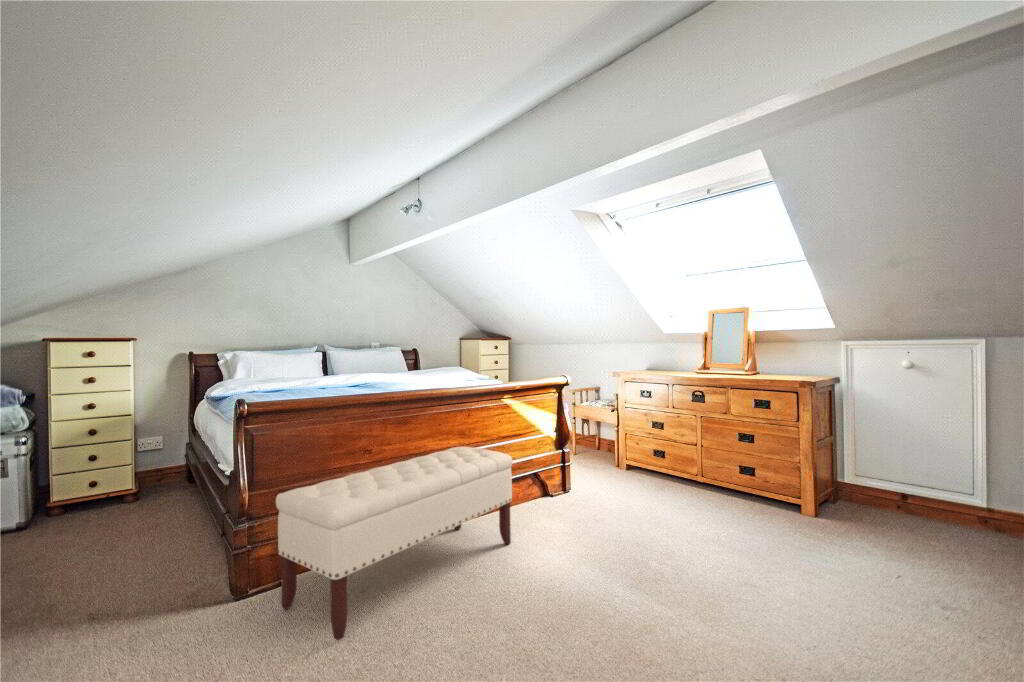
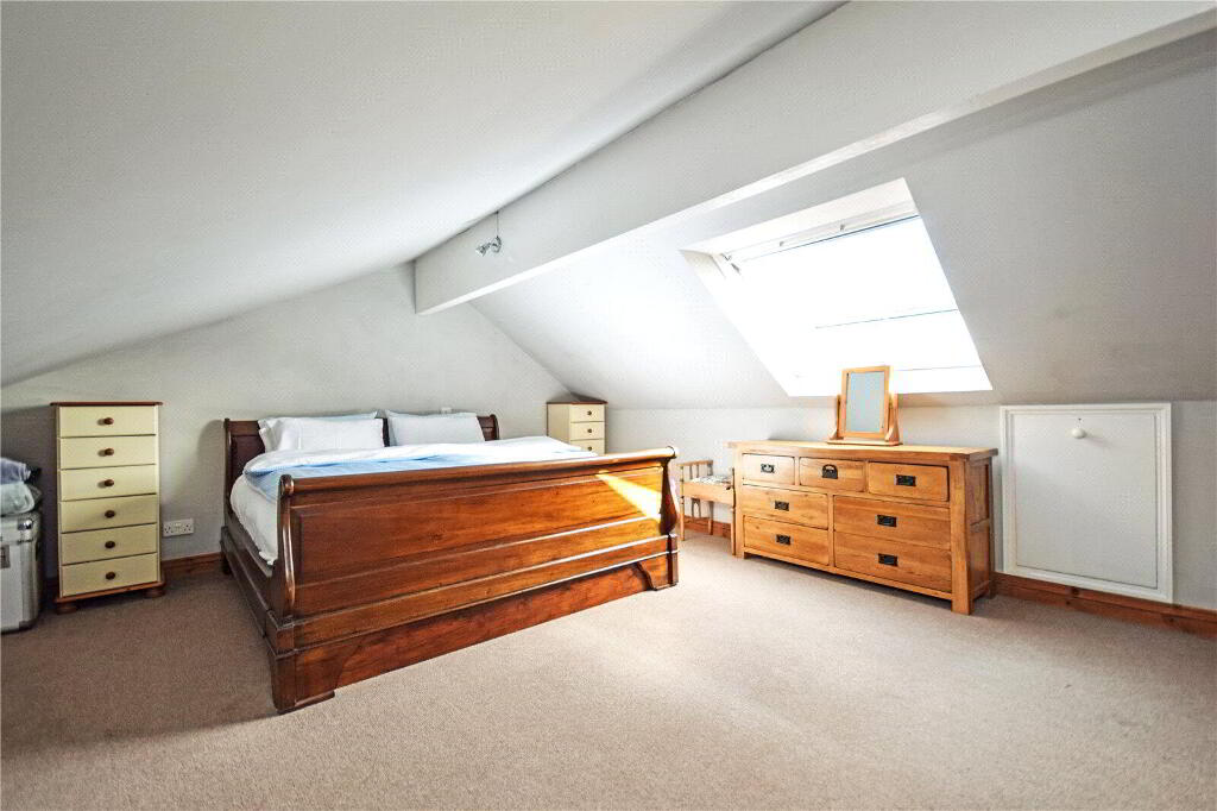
- bench (410, 520)
